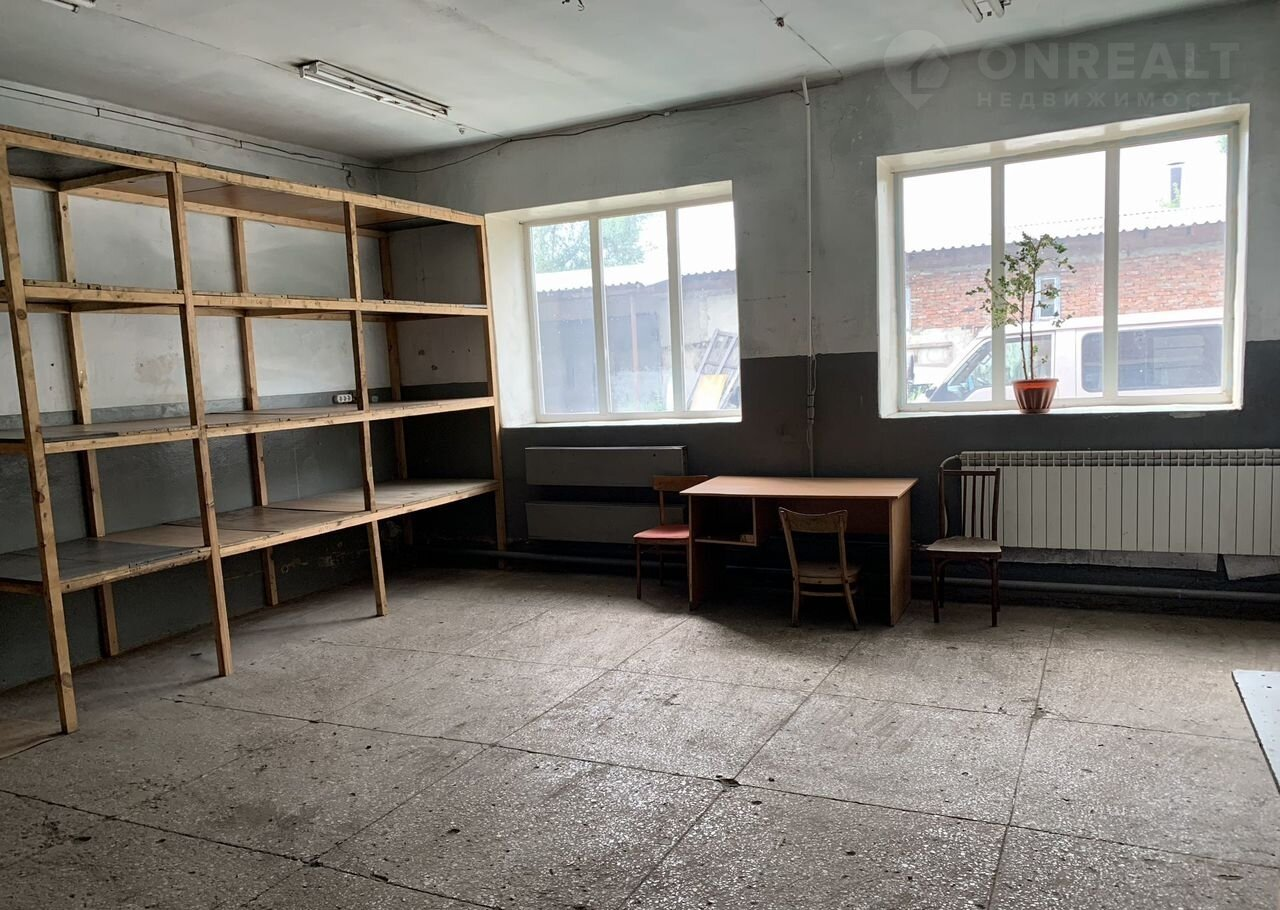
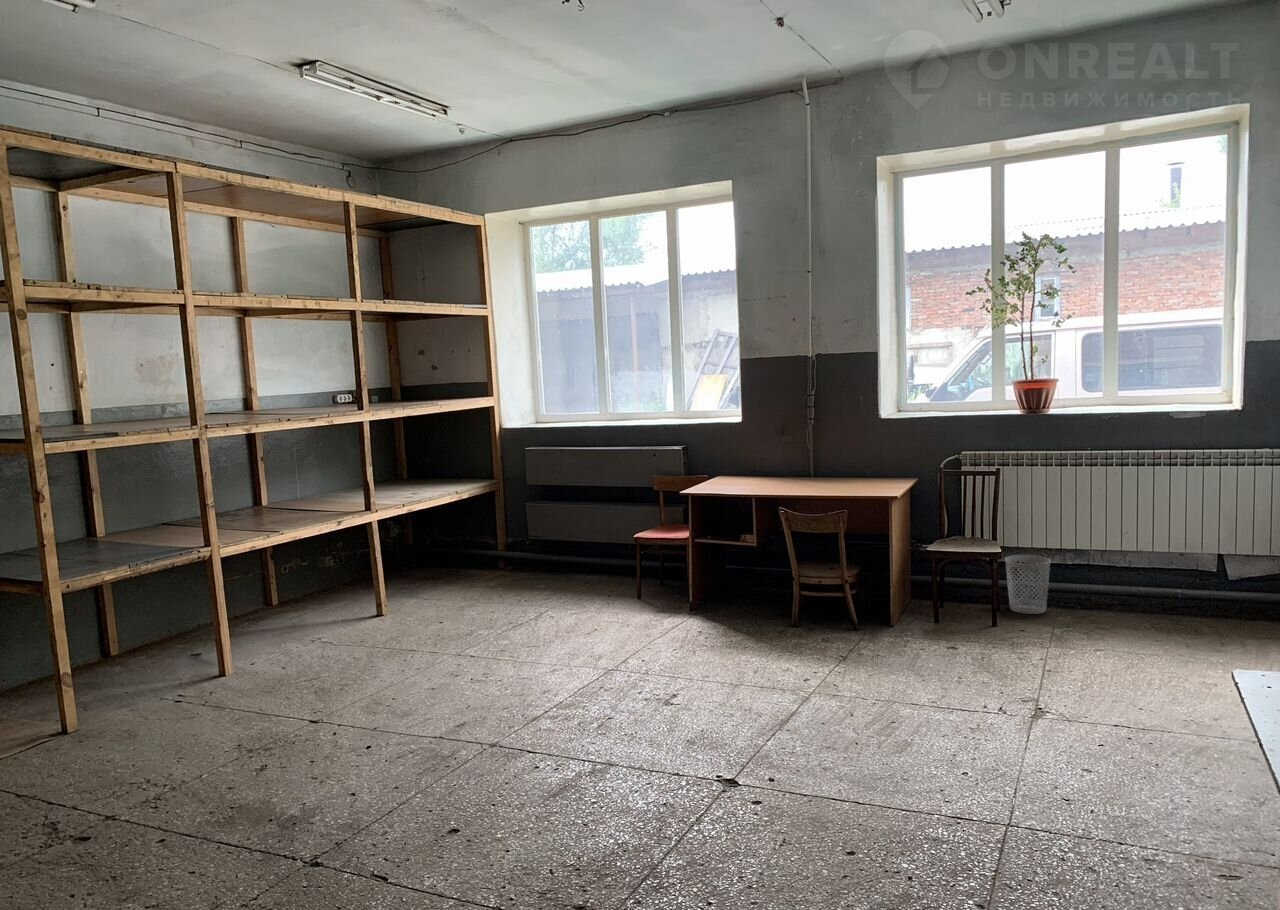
+ wastebasket (1027, 584)
